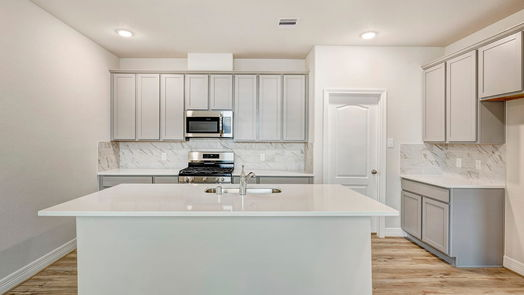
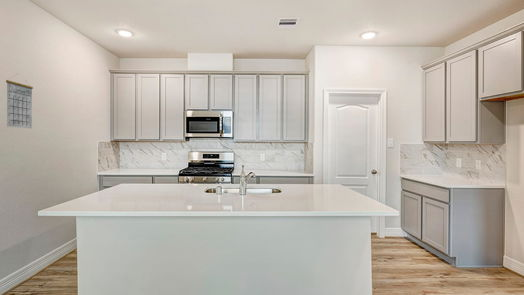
+ calendar (20, 100)
